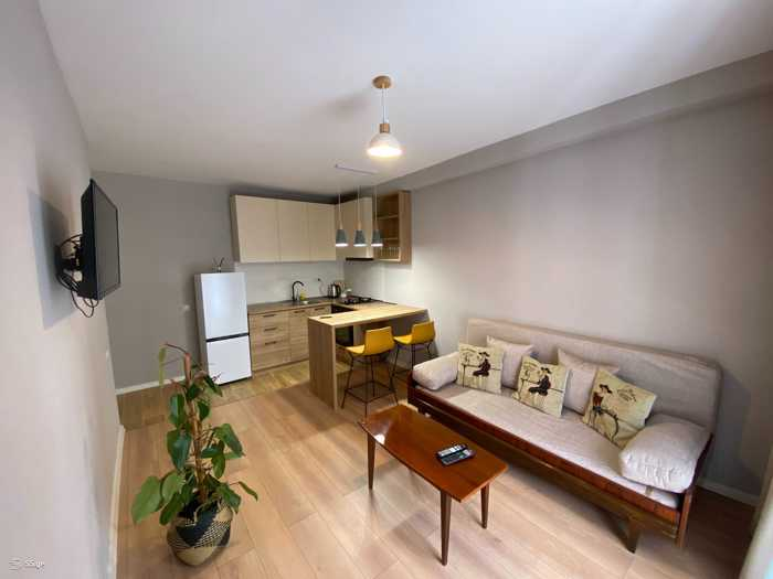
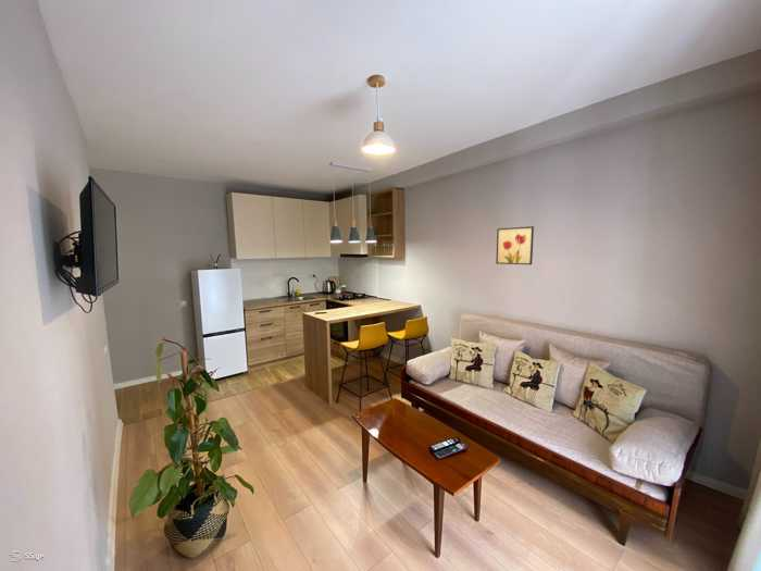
+ wall art (514, 246)
